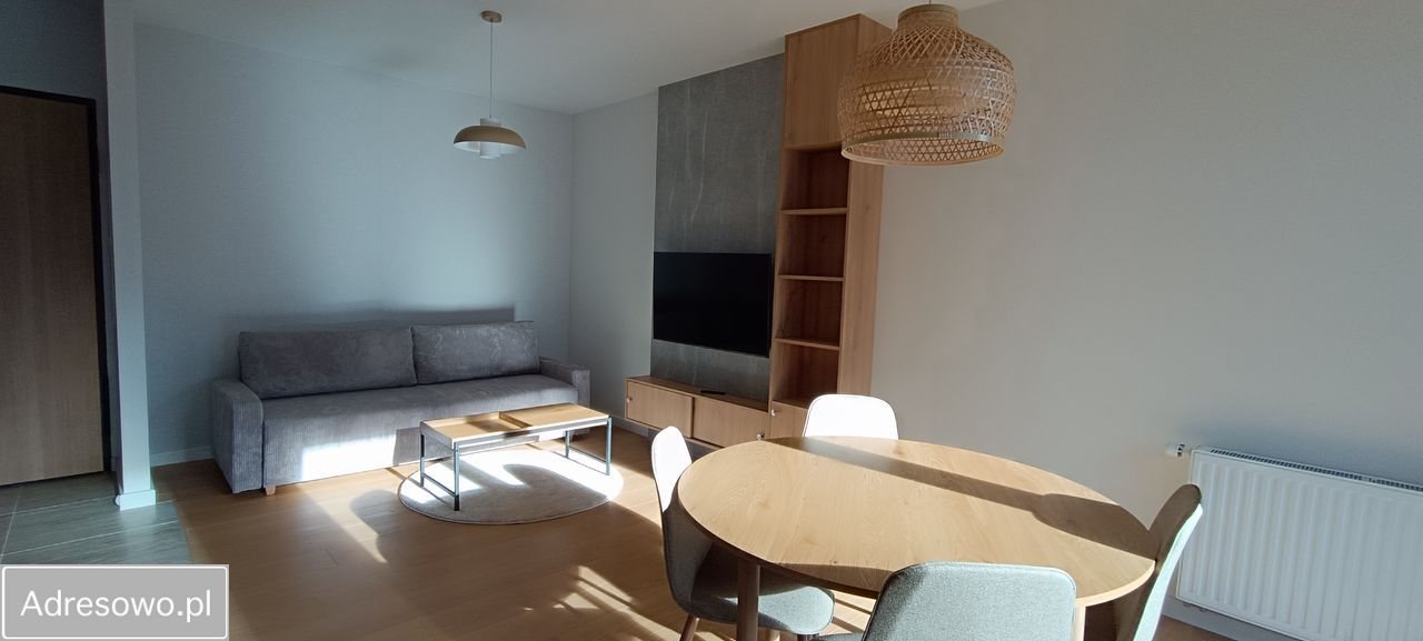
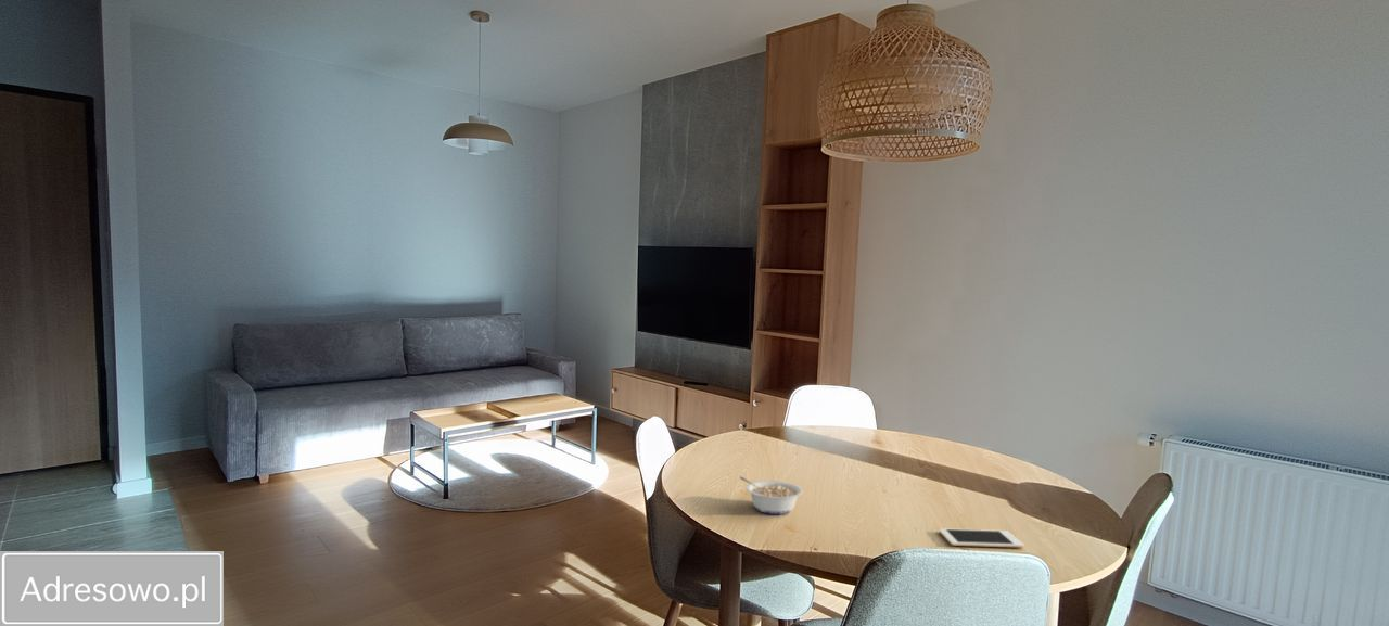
+ cell phone (980, 537)
+ legume (772, 496)
